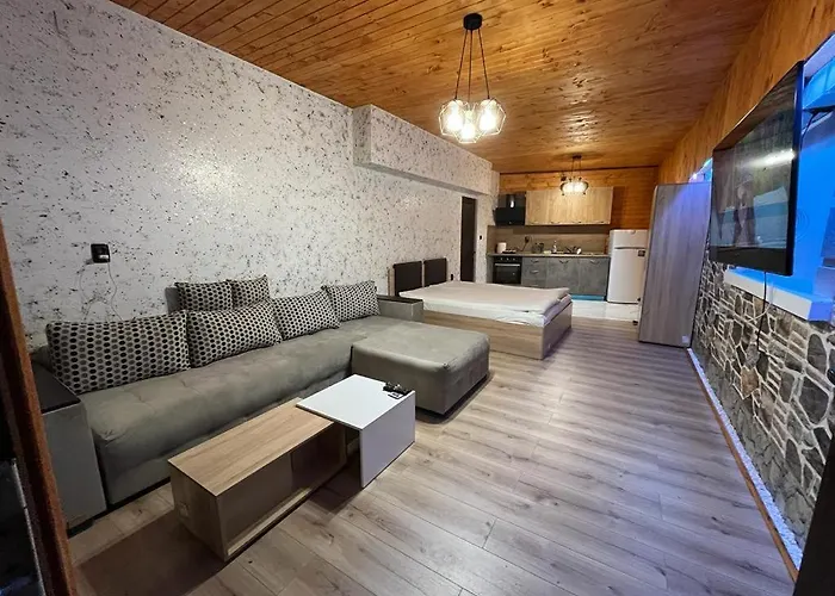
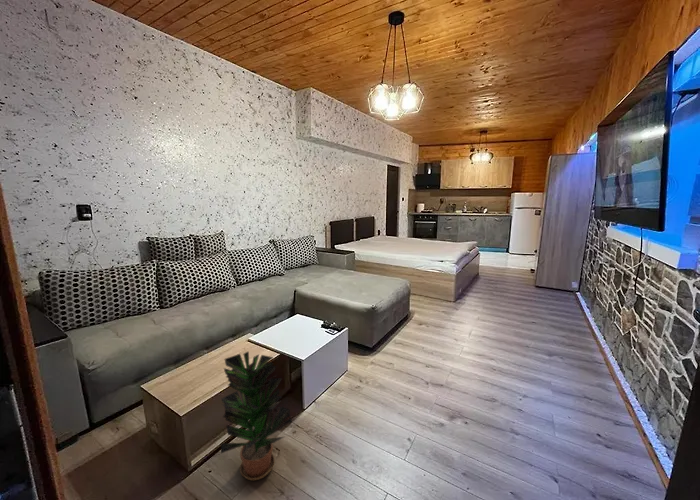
+ potted plant (249, 411)
